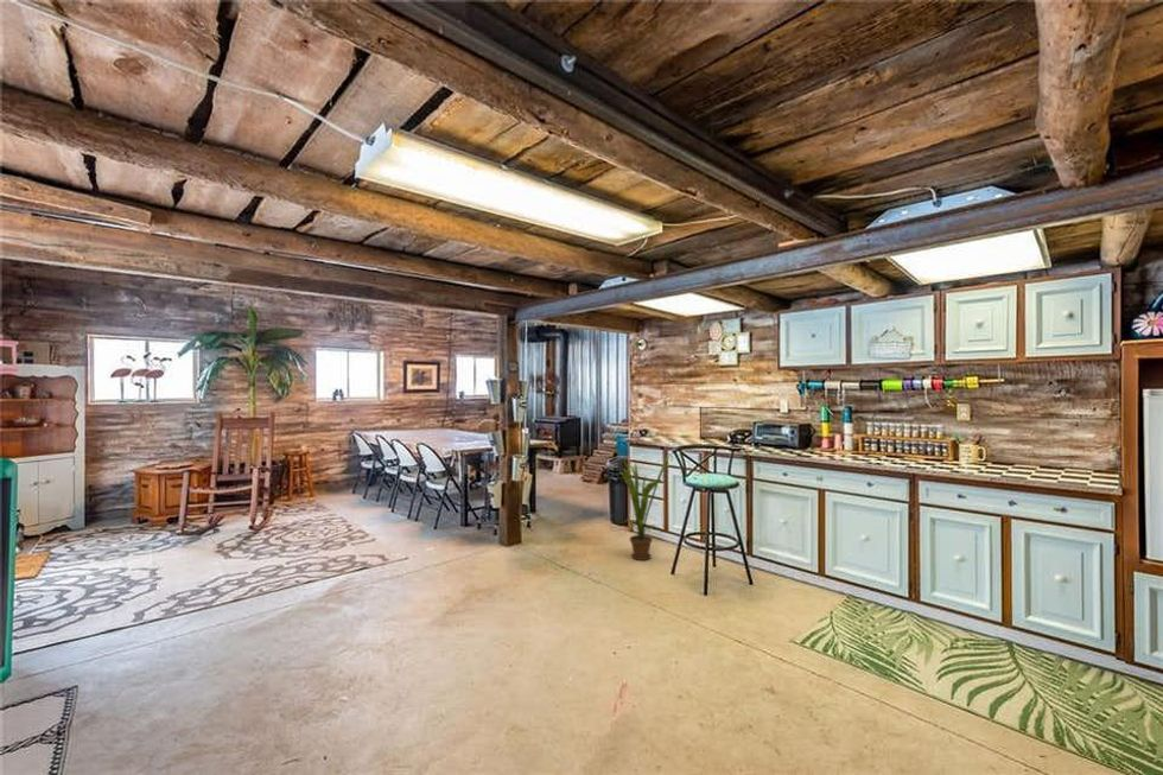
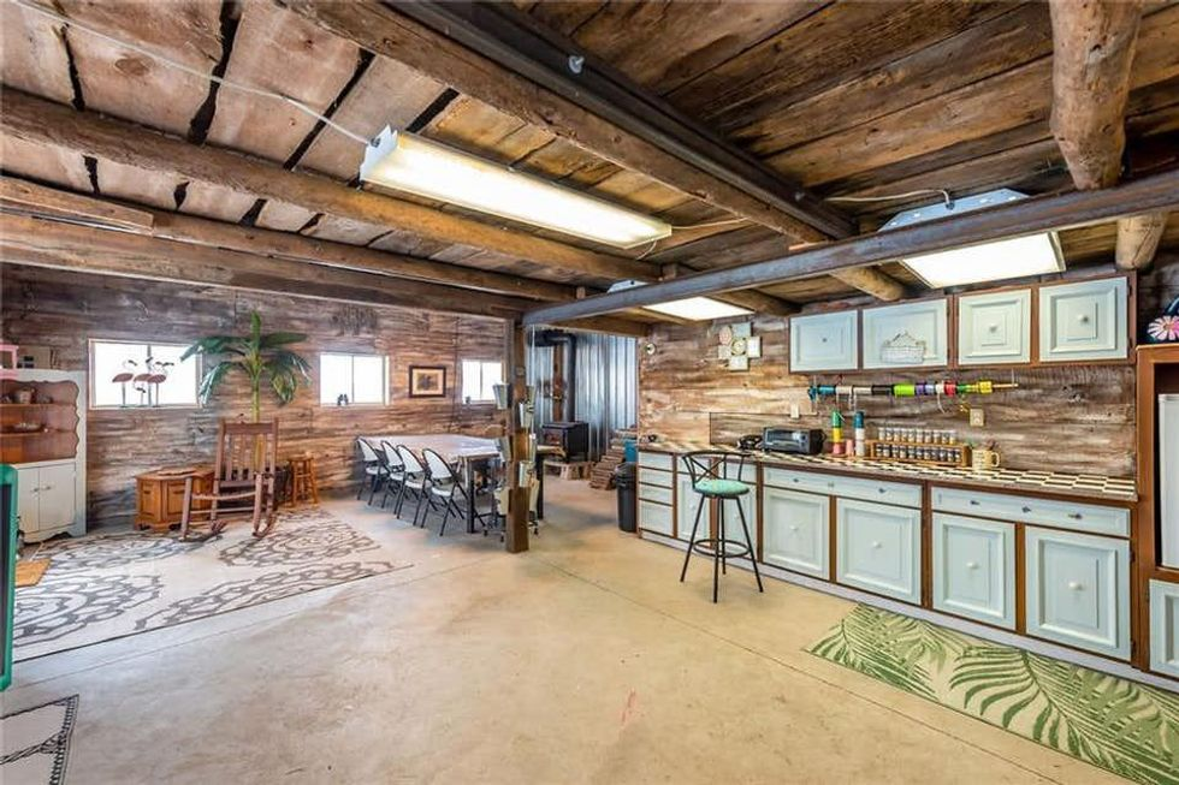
- house plant (635, 504)
